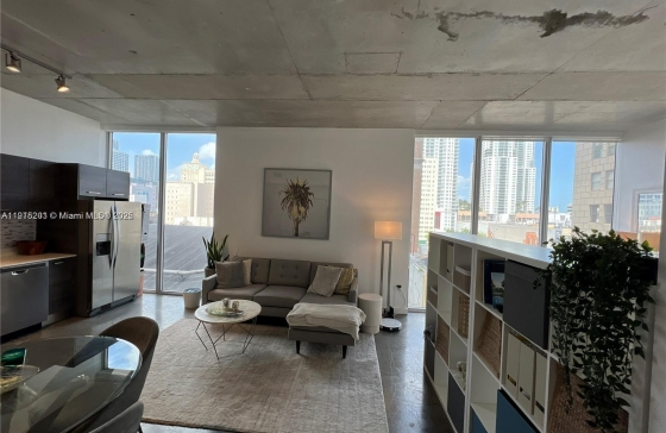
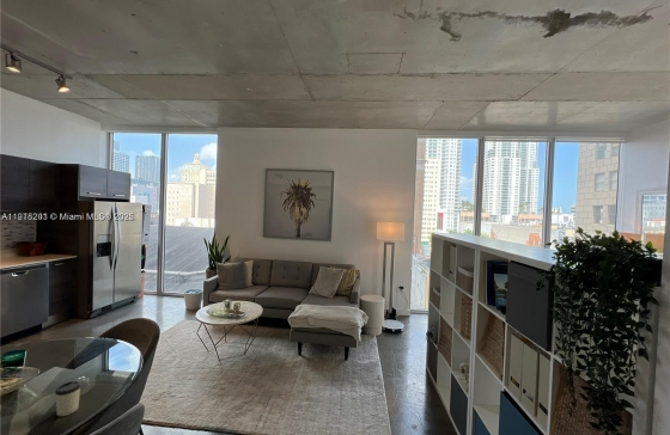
+ cup (67, 398)
